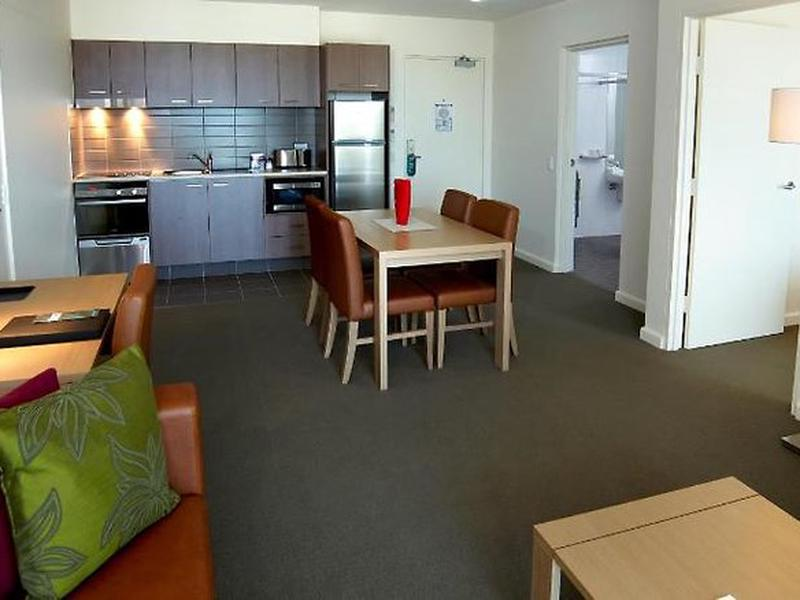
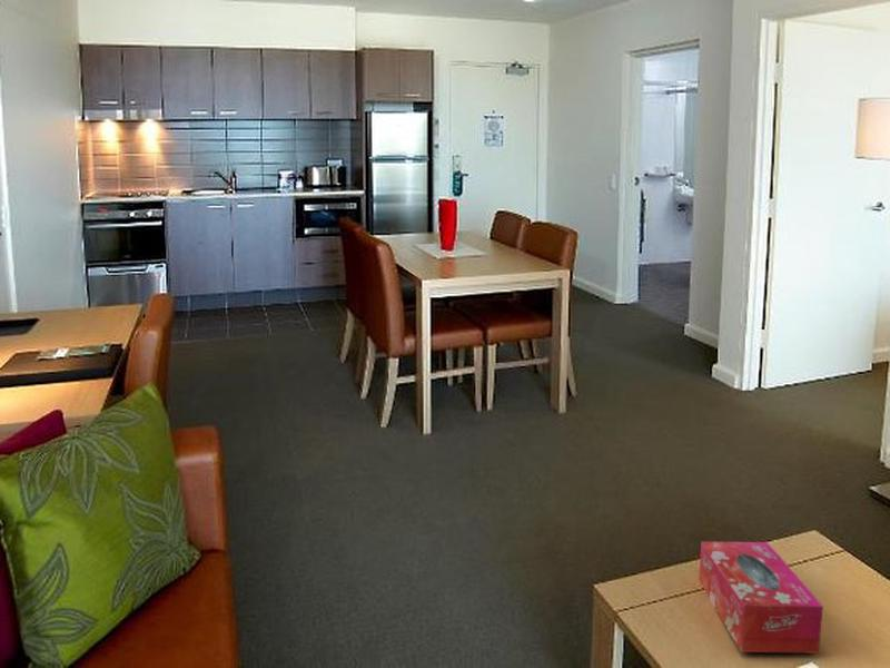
+ tissue box (755, 592)
